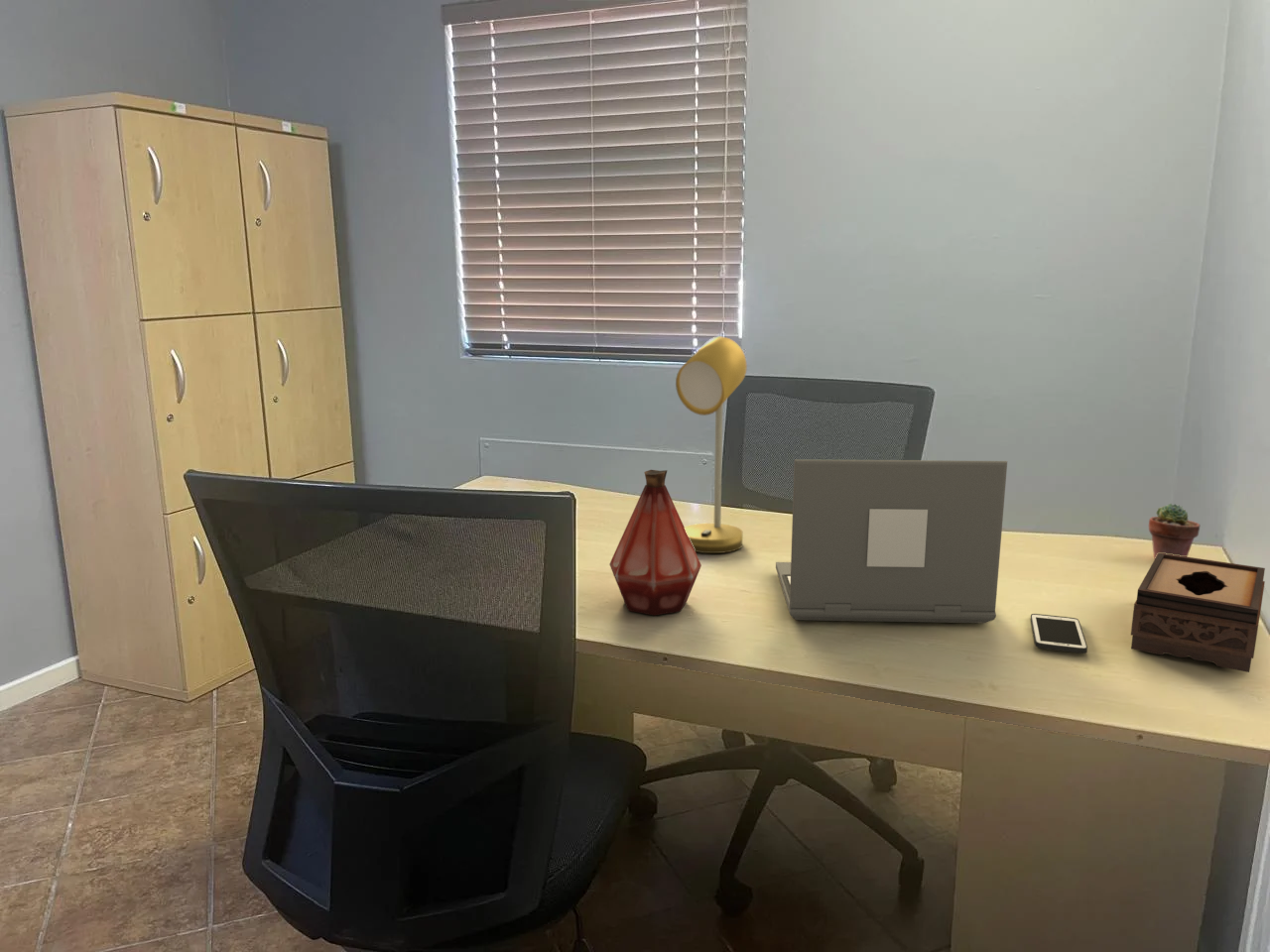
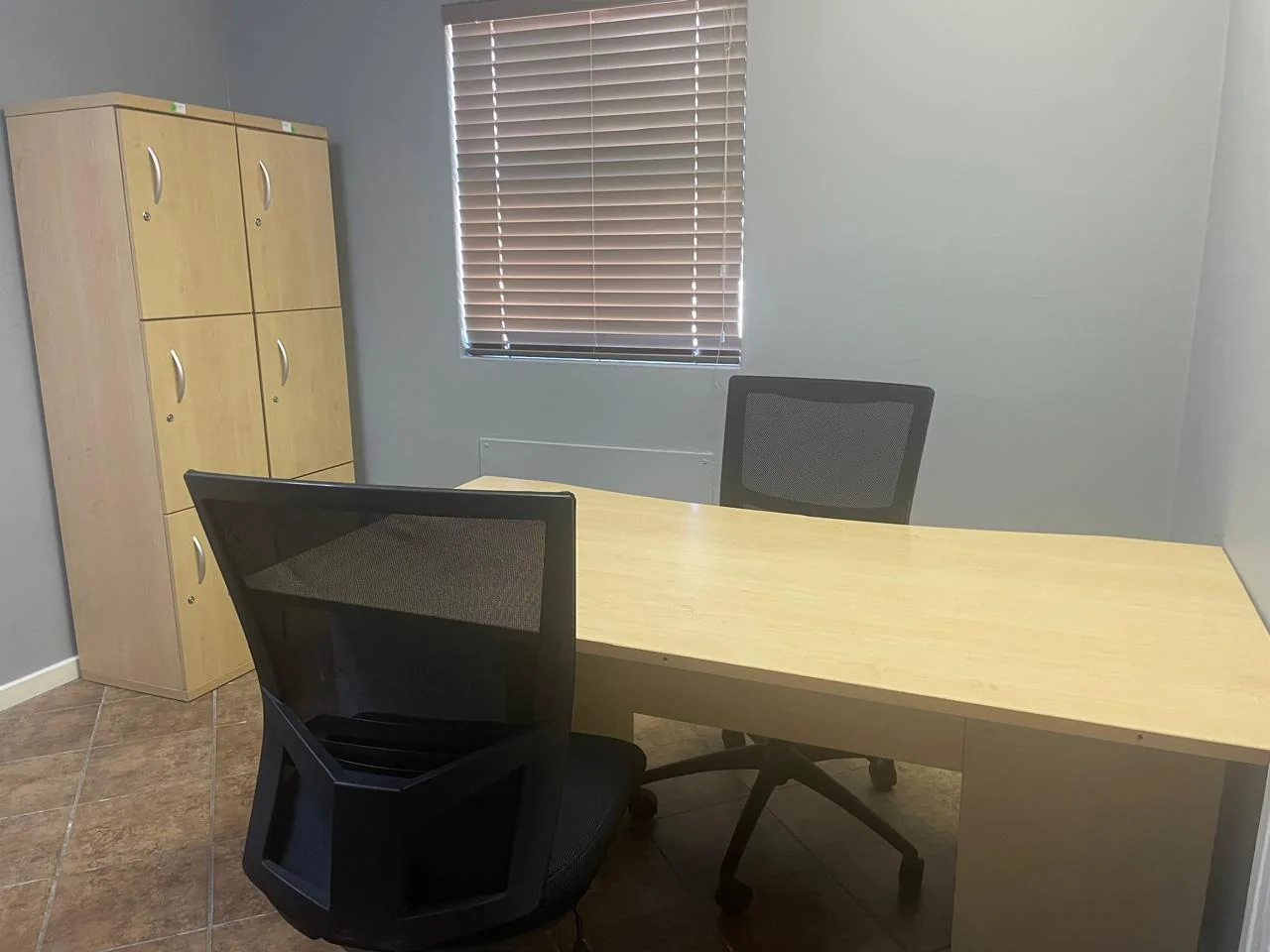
- desk lamp (715, 443)
- potted succulent (1173, 533)
- cell phone (1057, 633)
- laptop (880, 524)
- tissue box (1200, 607)
- bottle (657, 537)
